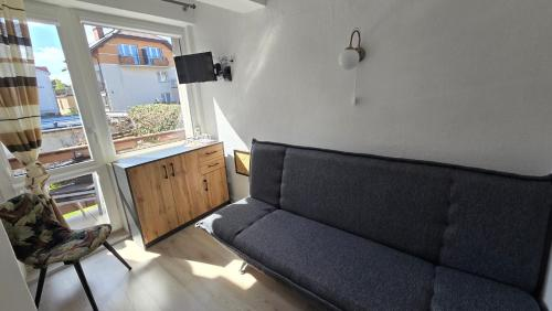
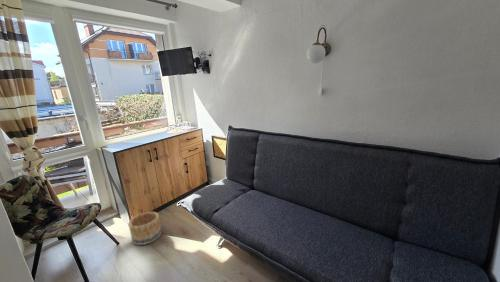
+ basket (145, 227)
